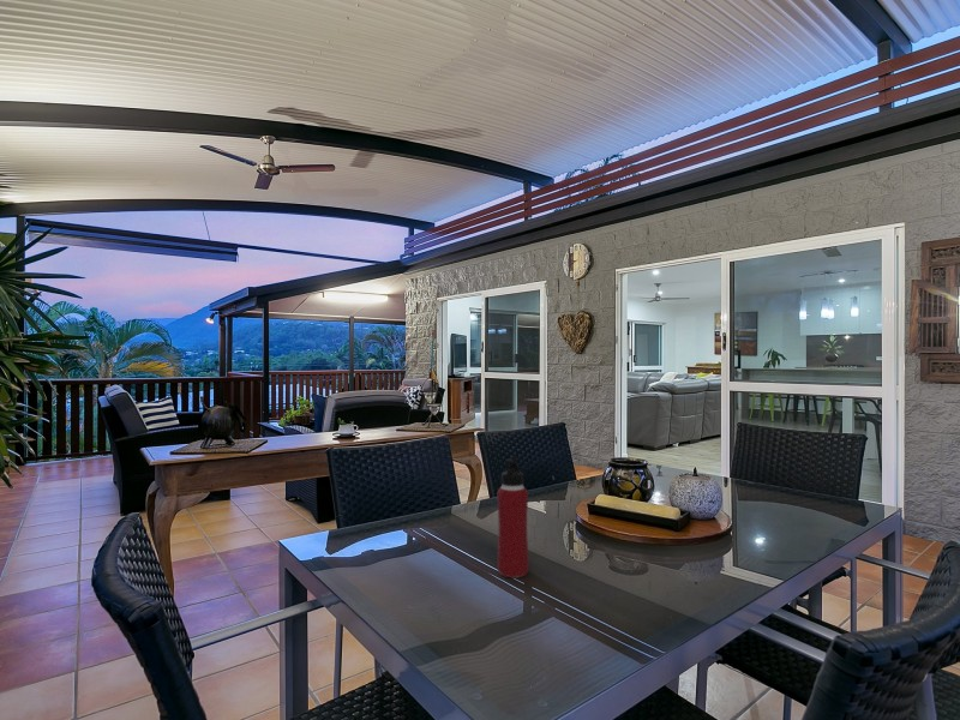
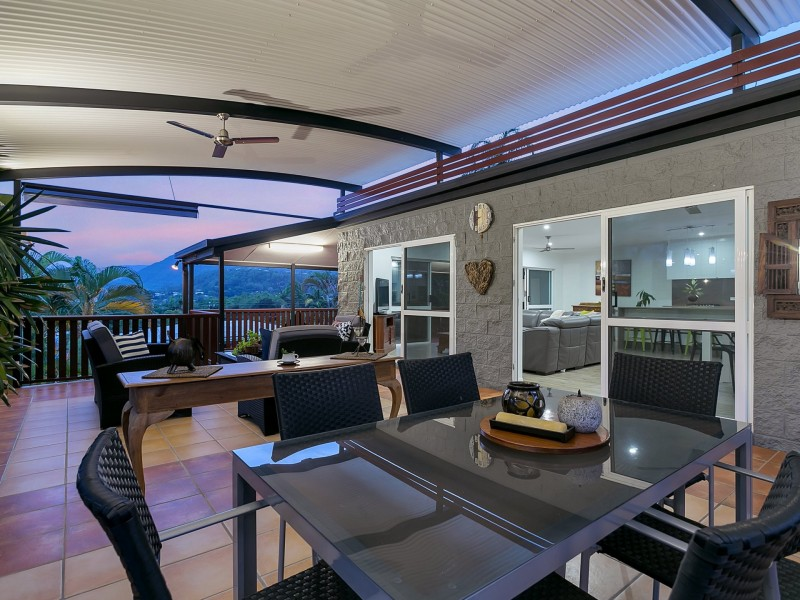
- water bottle (512, 514)
